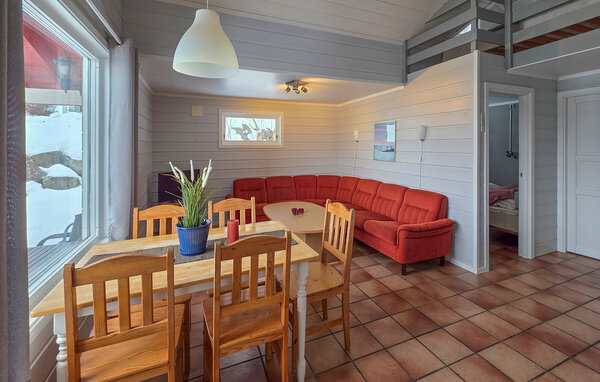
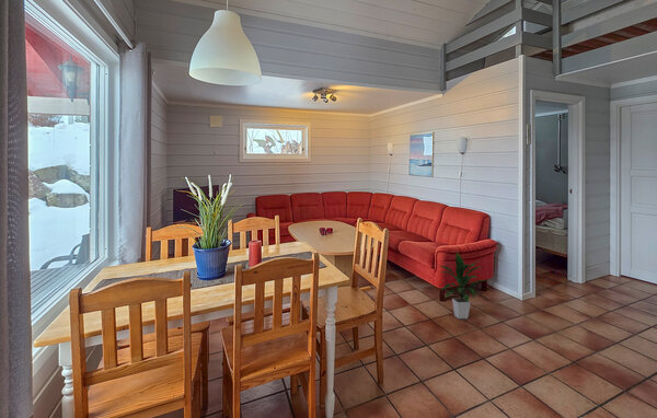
+ indoor plant (463, 286)
